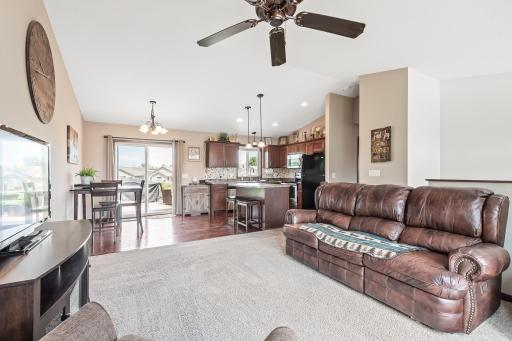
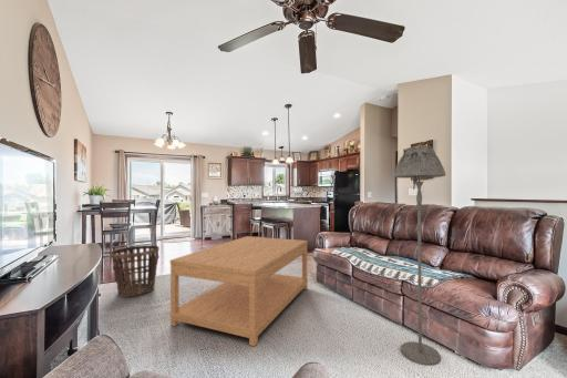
+ basket (134, 269)
+ coffee table (249, 276)
+ floor lamp (419, 251)
